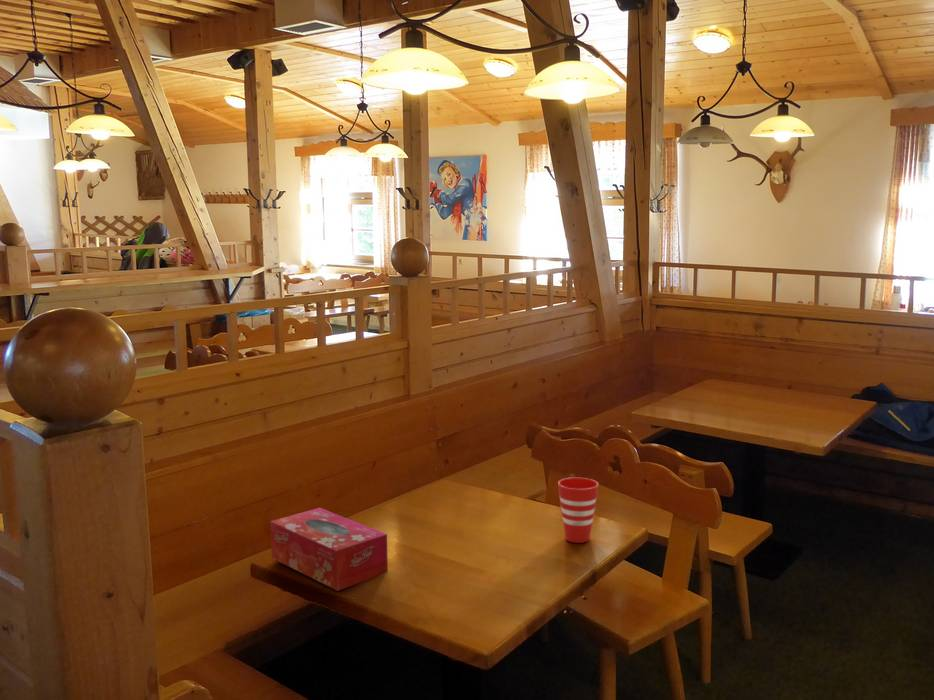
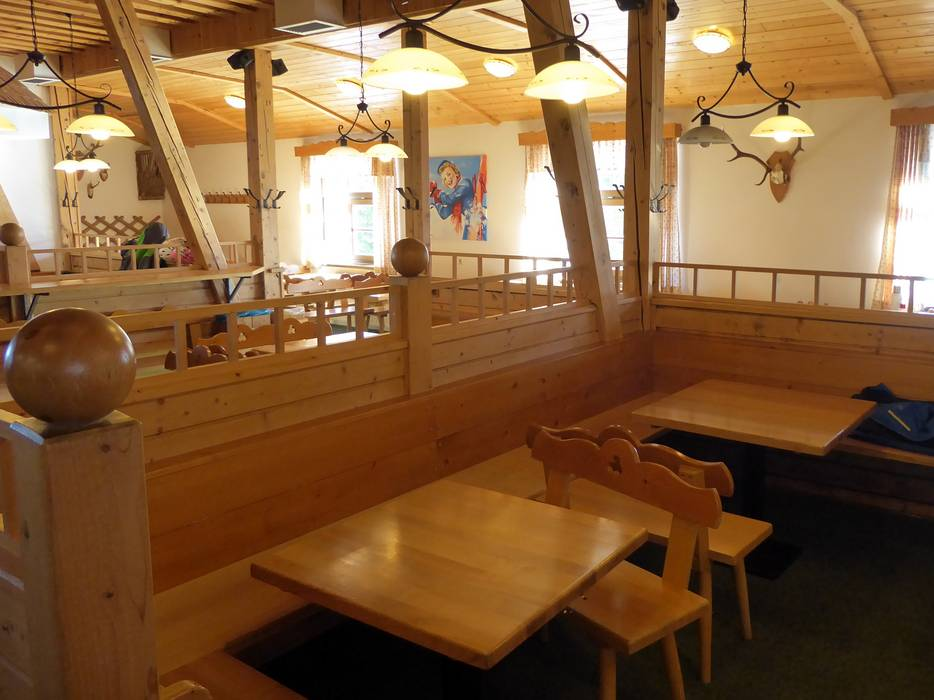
- tissue box (327, 546)
- cup (577, 511)
